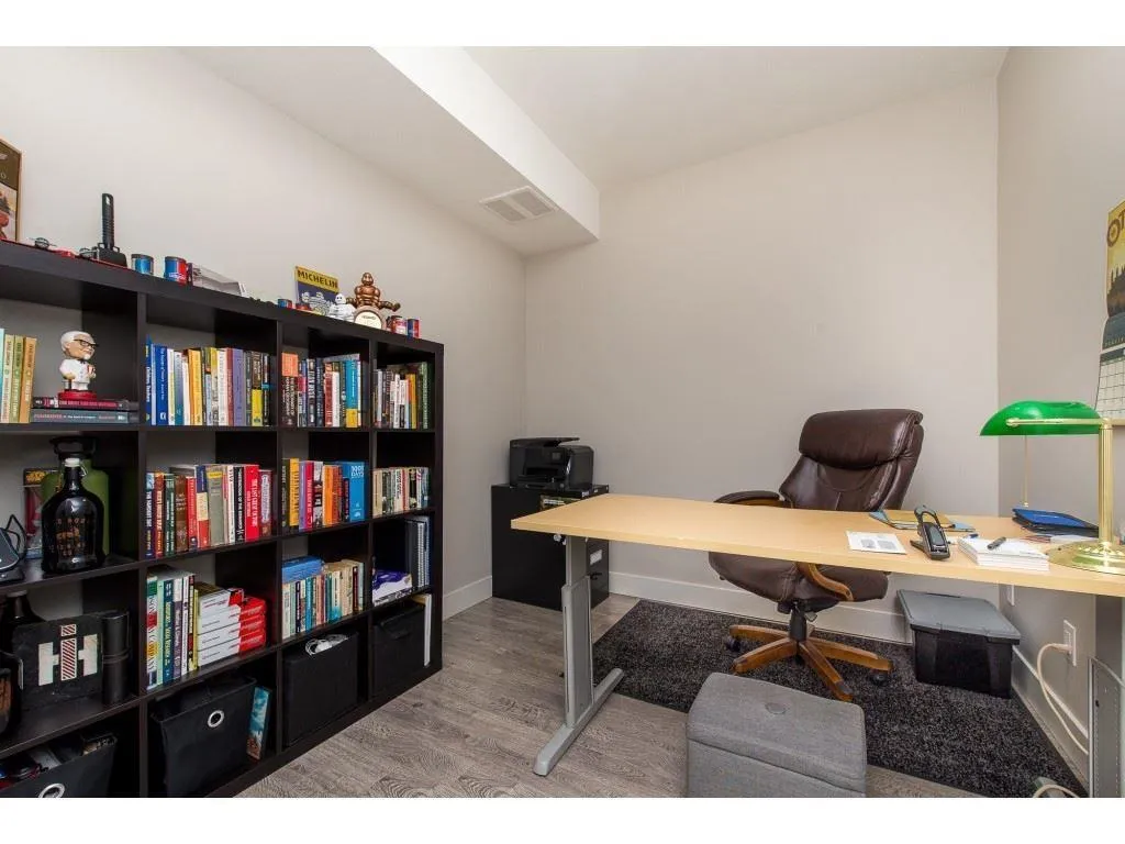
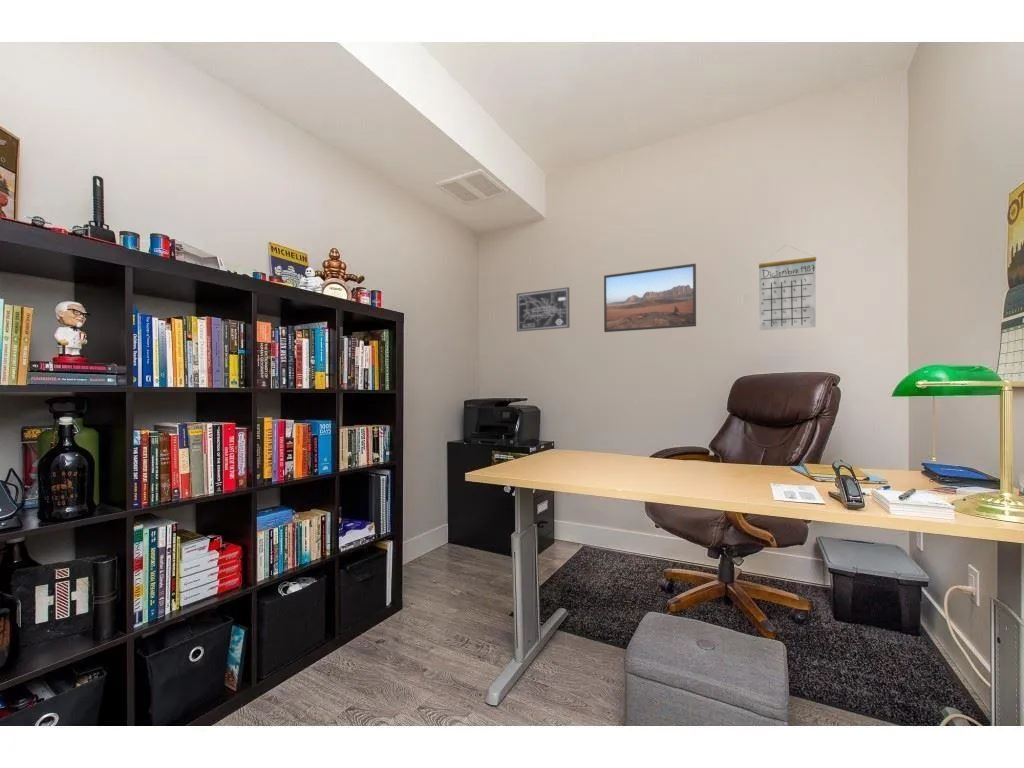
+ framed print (647, 299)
+ calendar (786, 286)
+ wall art (542, 310)
